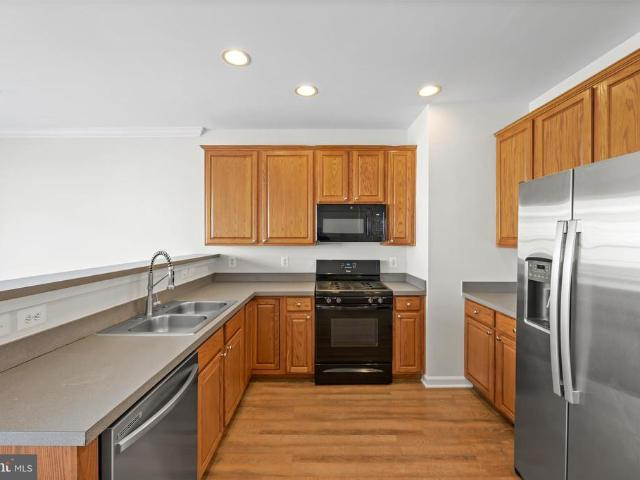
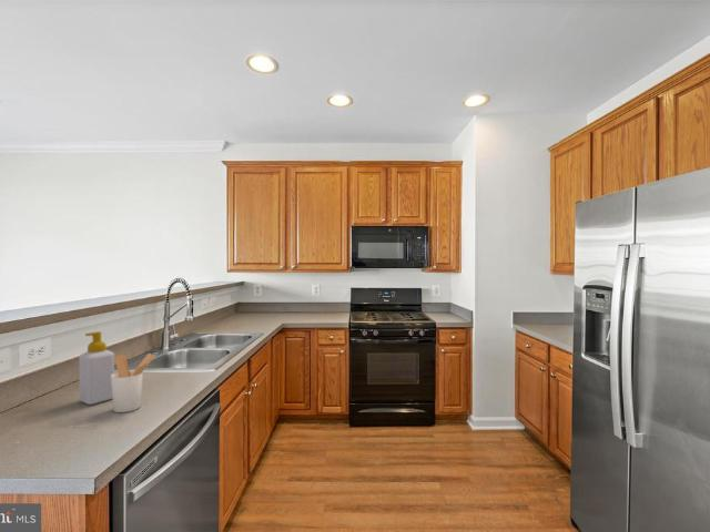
+ soap bottle (97, 366)
+ utensil holder (134, 380)
